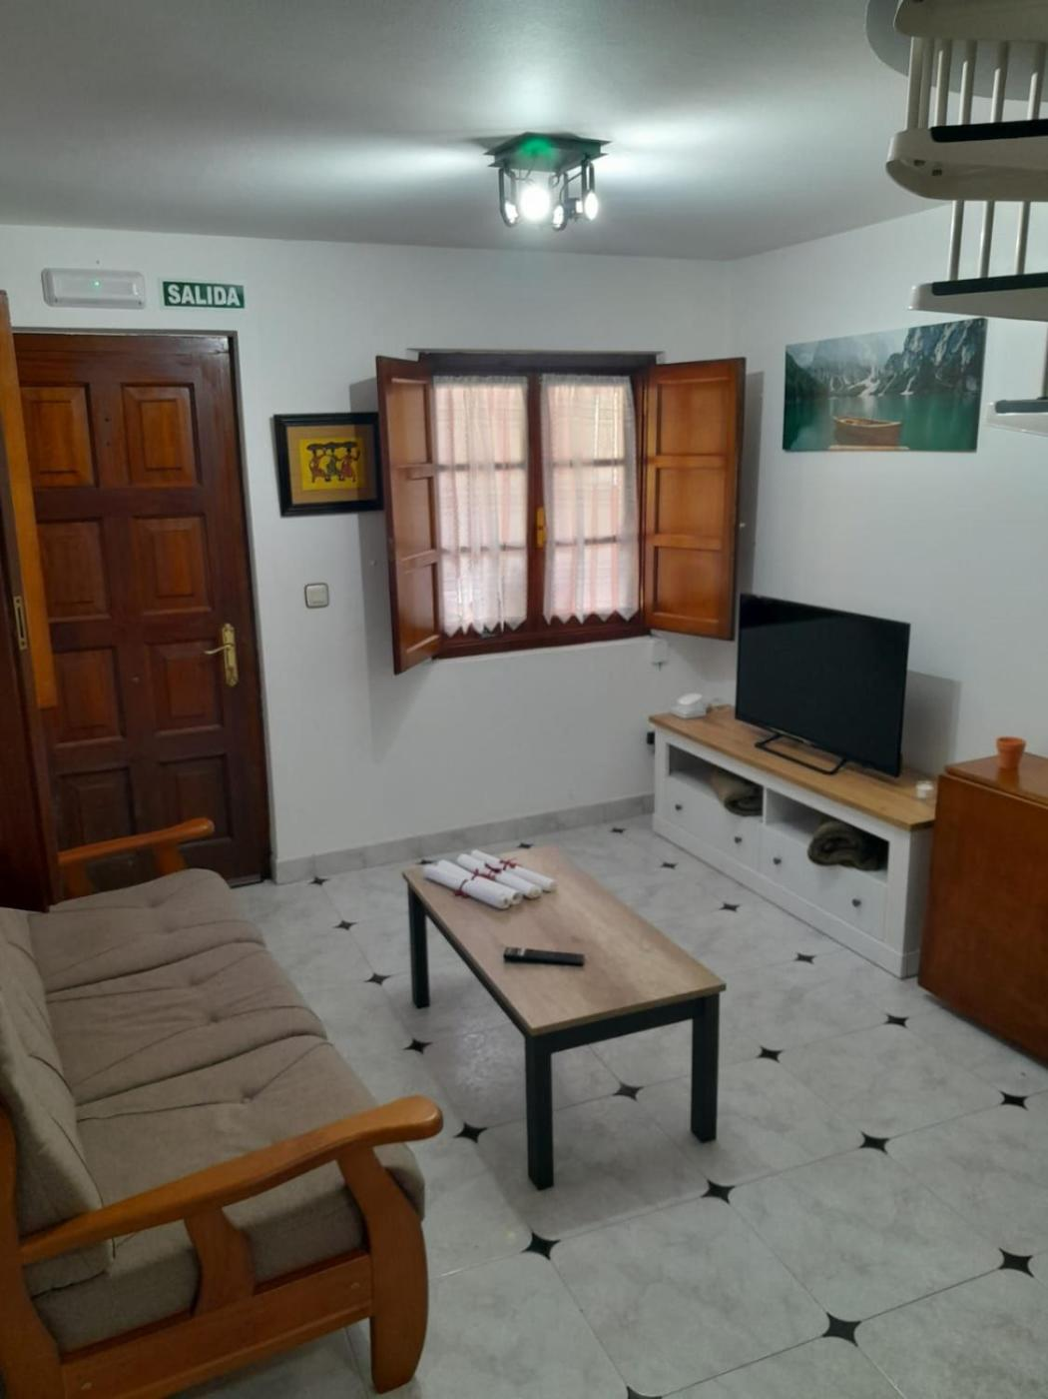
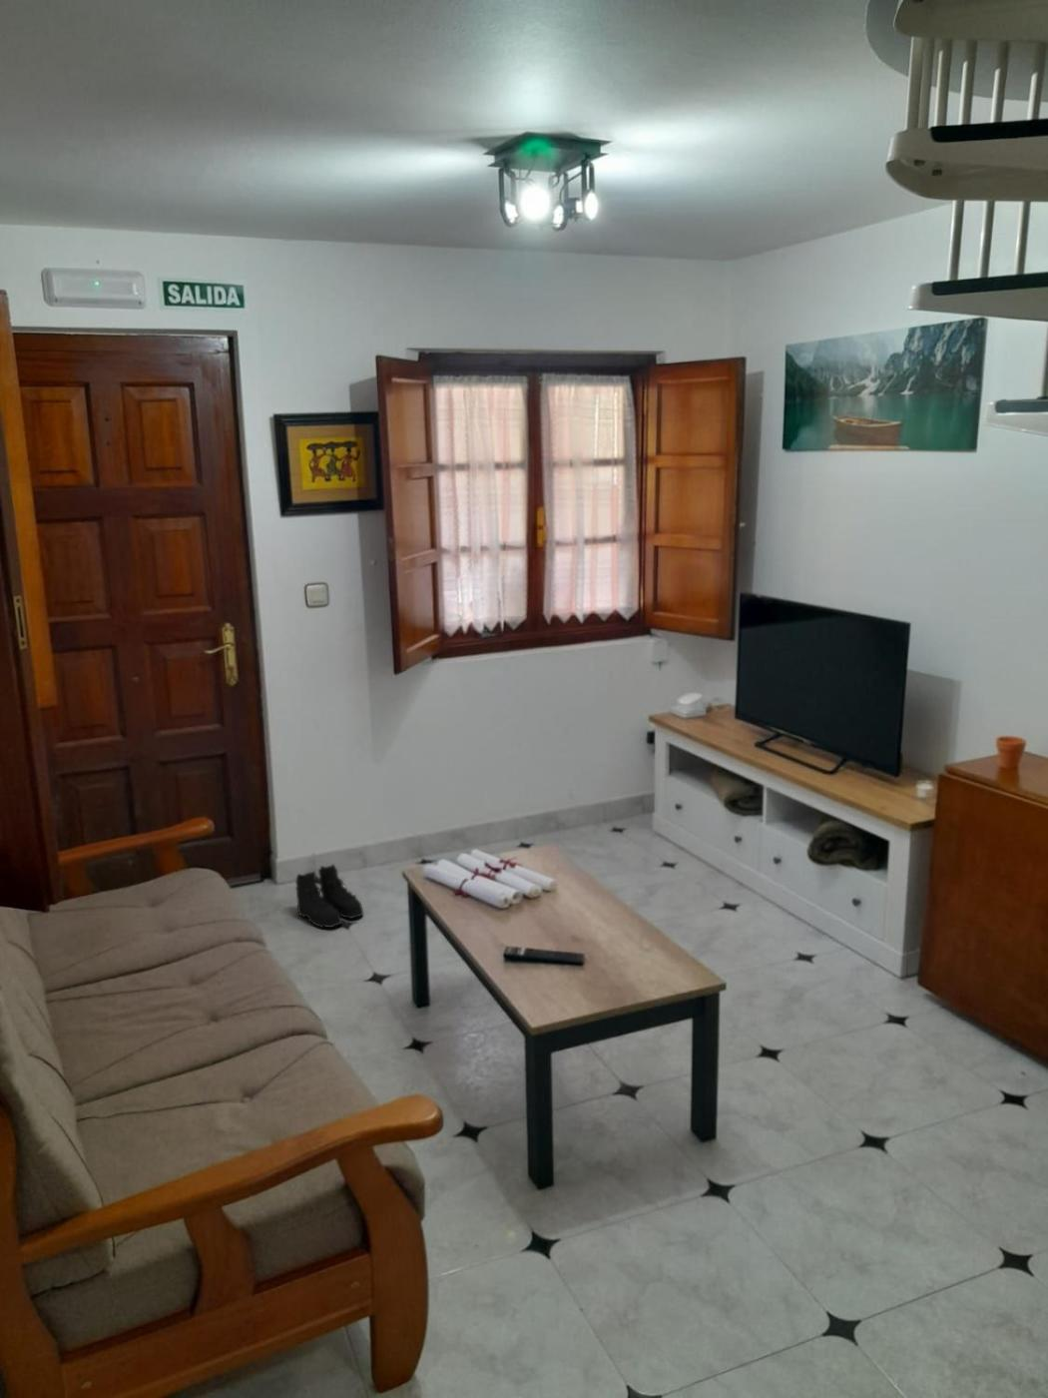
+ boots (328, 893)
